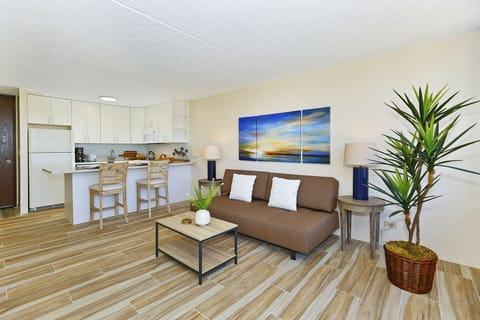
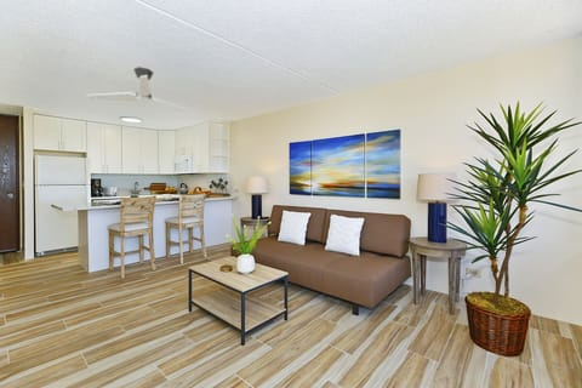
+ ceiling fan (143, 81)
